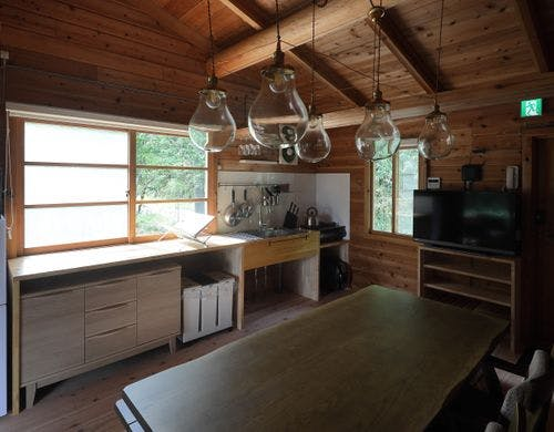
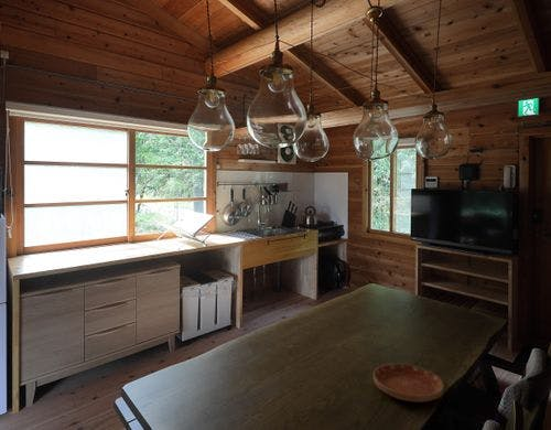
+ saucer (407, 383)
